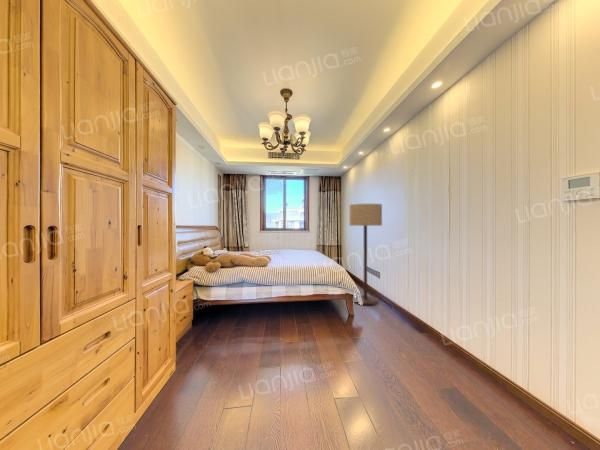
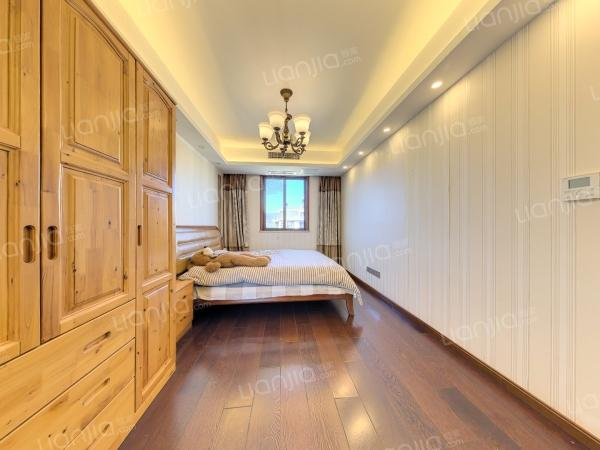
- floor lamp (365, 252)
